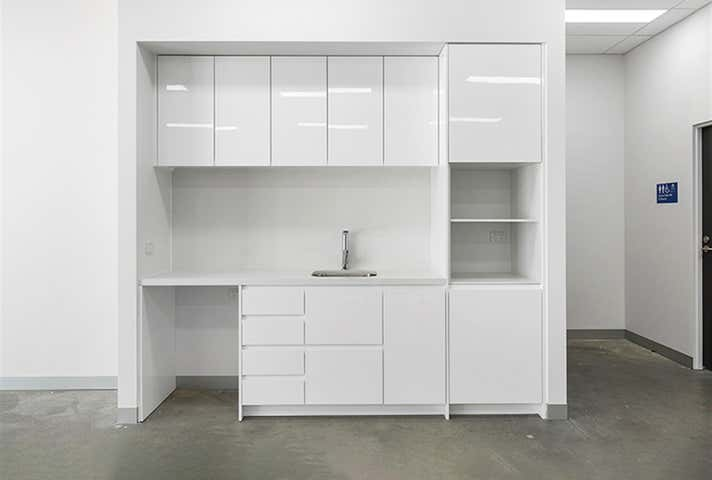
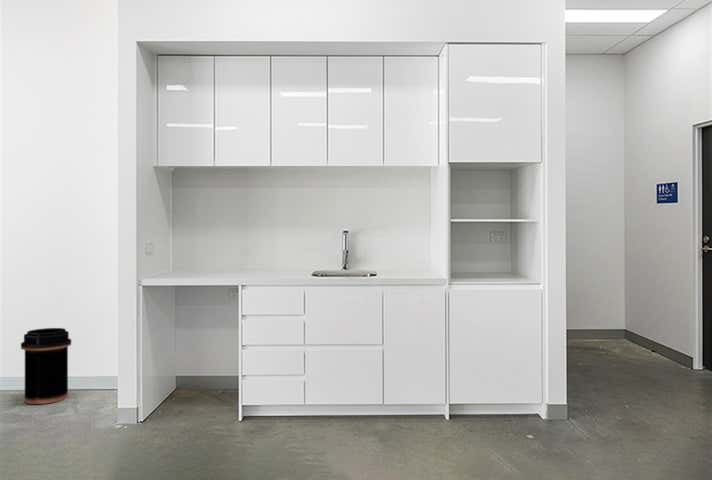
+ trash can (46, 364)
